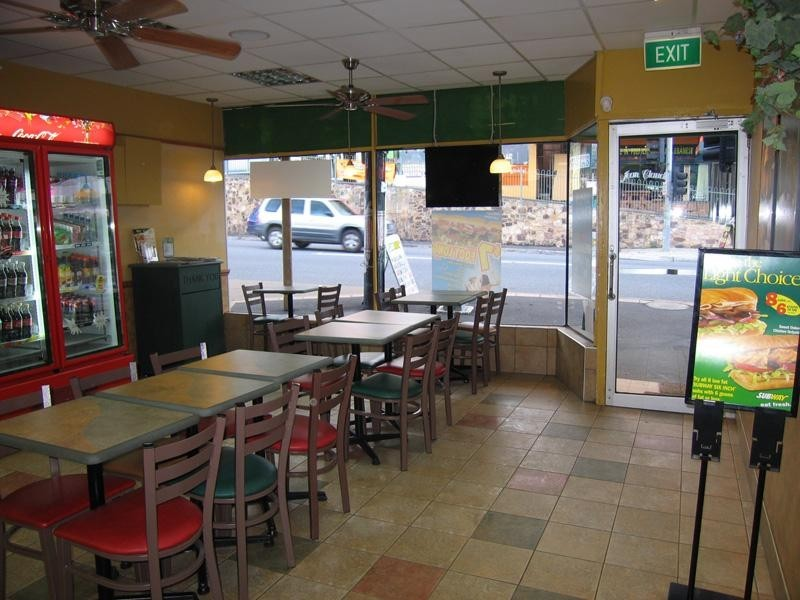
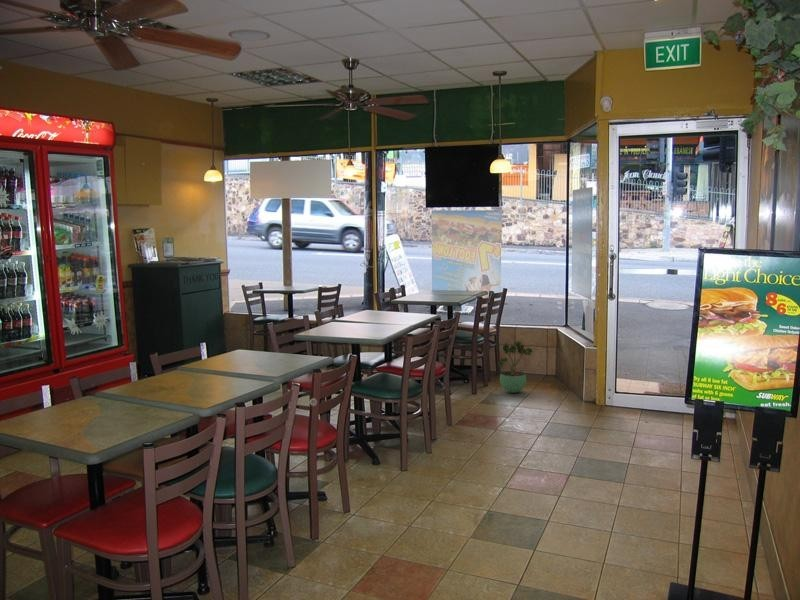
+ potted plant (514, 366)
